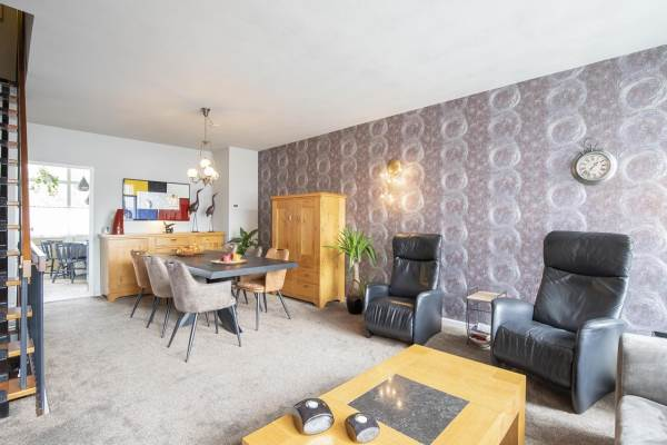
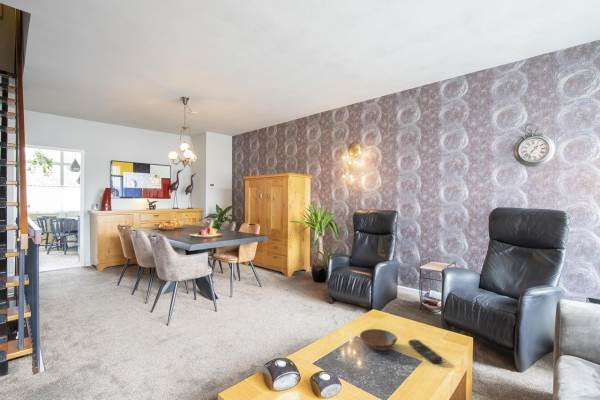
+ remote control (424, 350)
+ bowl (378, 341)
